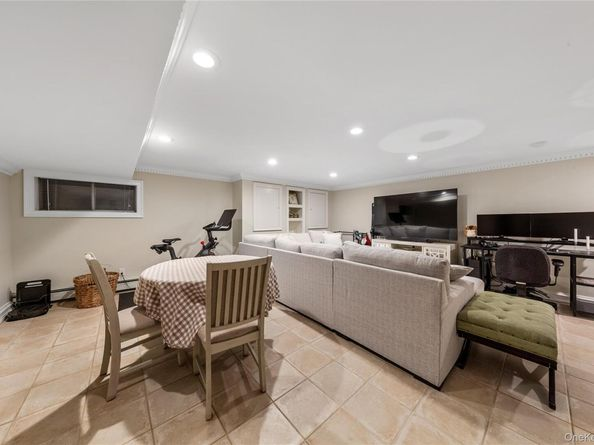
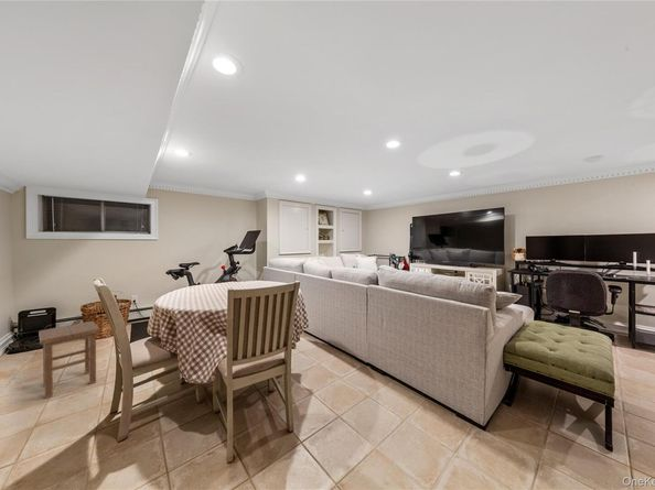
+ stool (69, 356)
